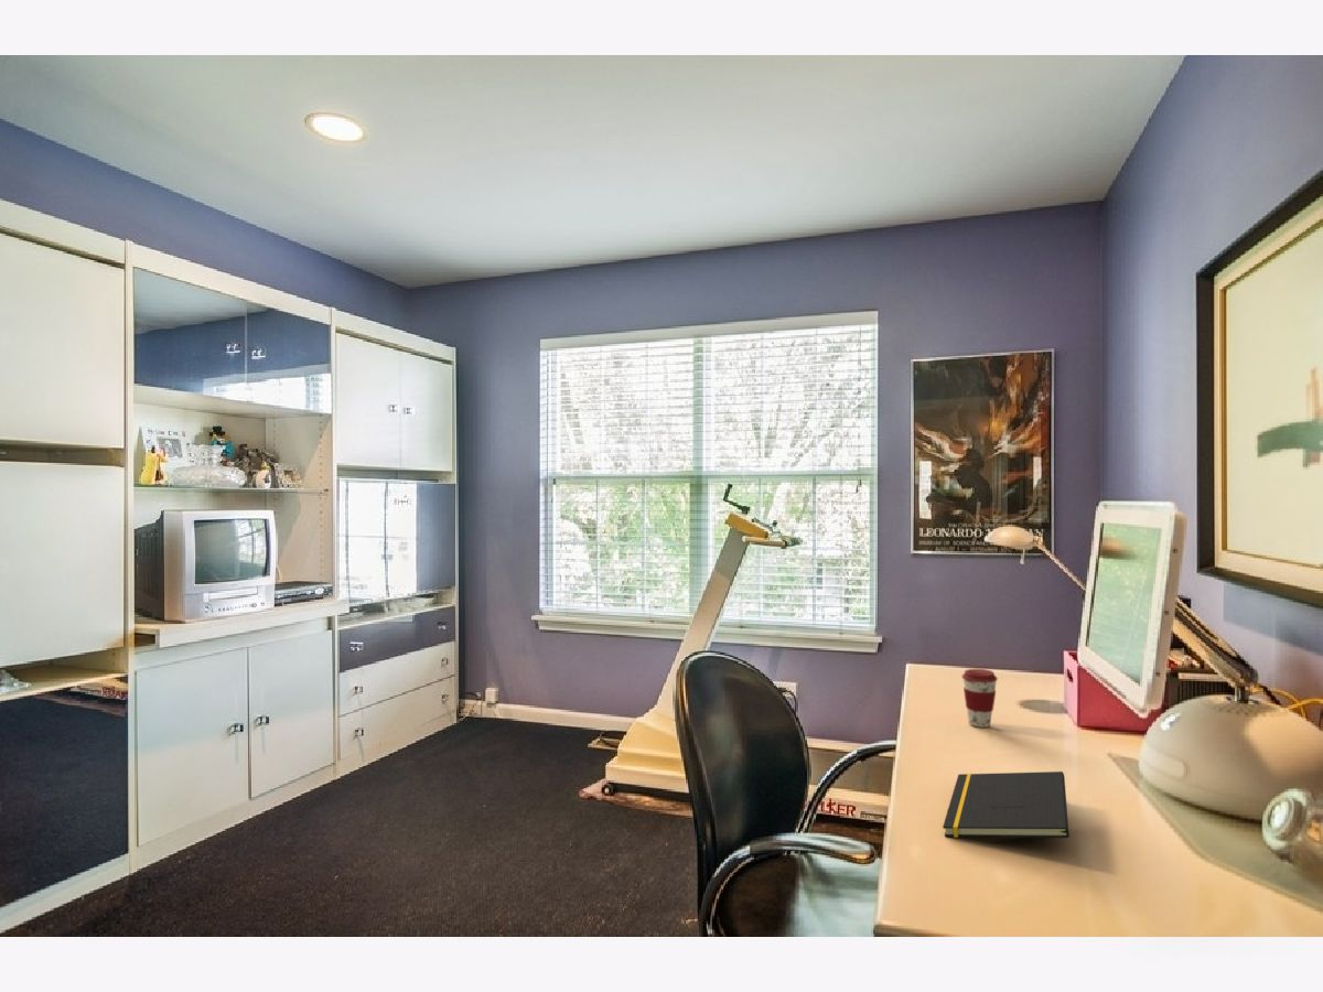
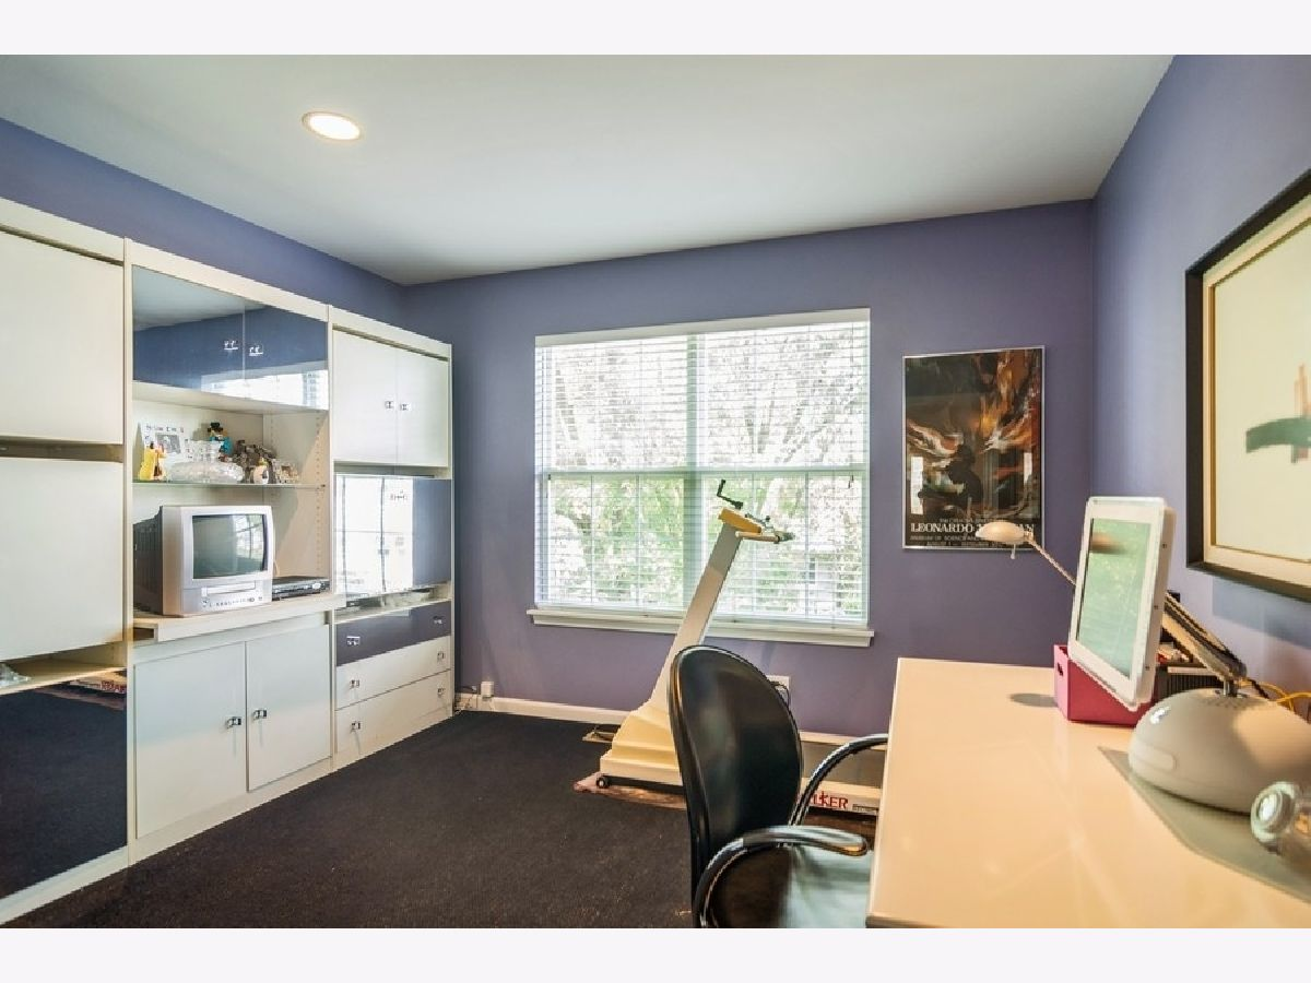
- notepad (1007, 801)
- coffee cup (979, 698)
